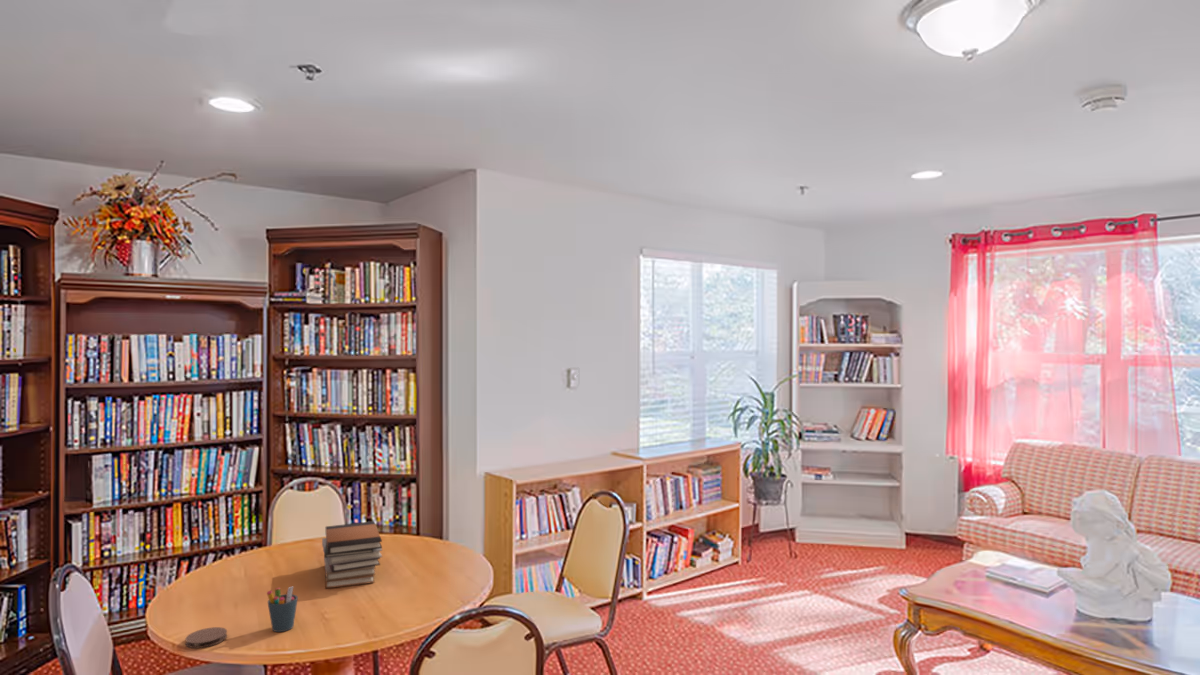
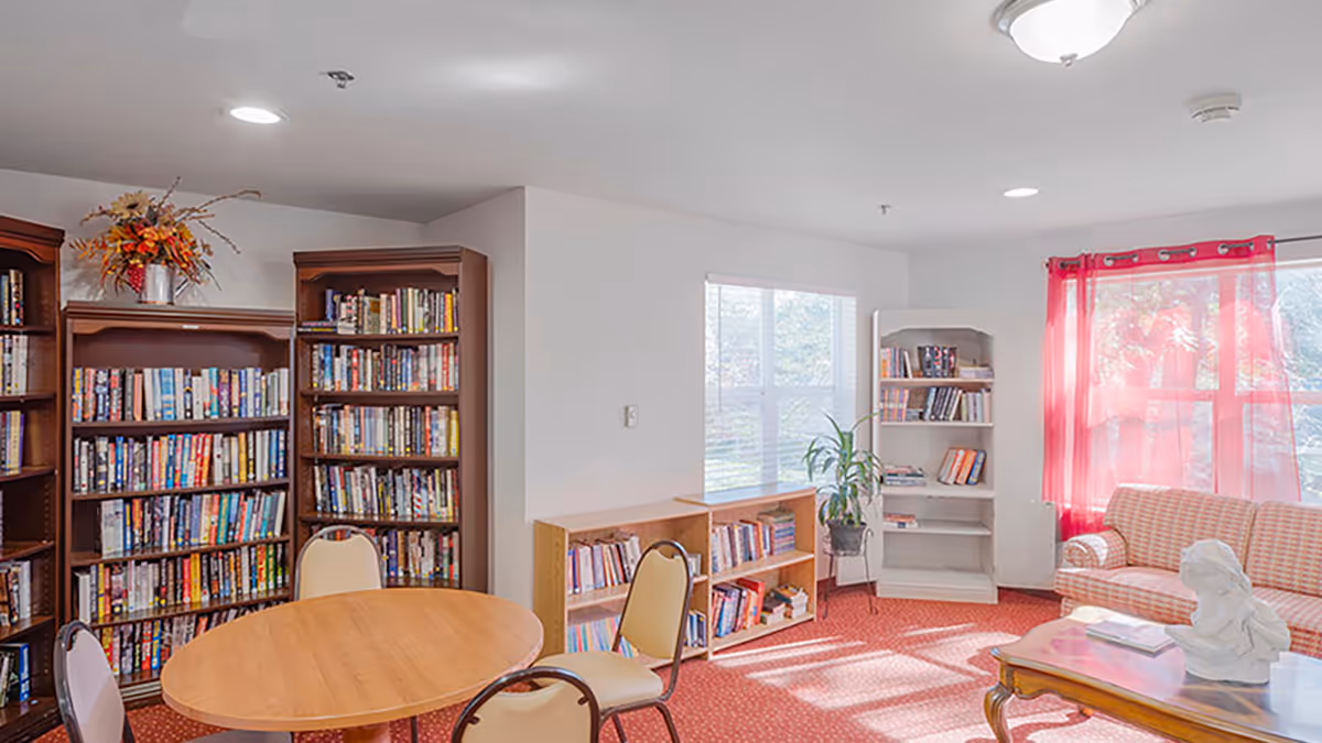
- coaster (206, 637)
- book stack (351, 552)
- pen holder (282, 606)
